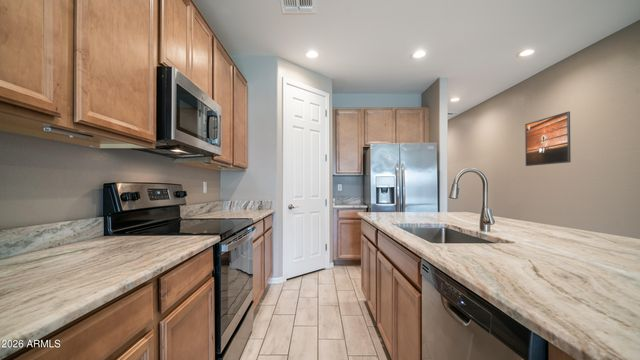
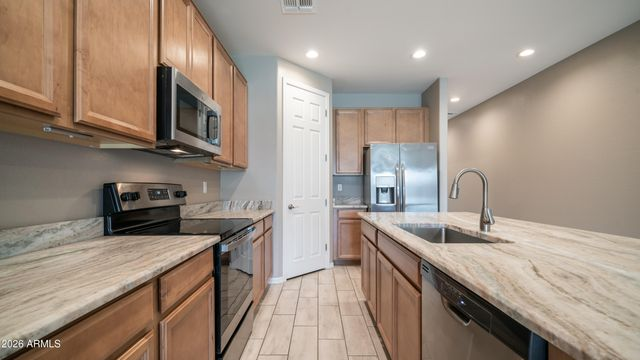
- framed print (545, 141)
